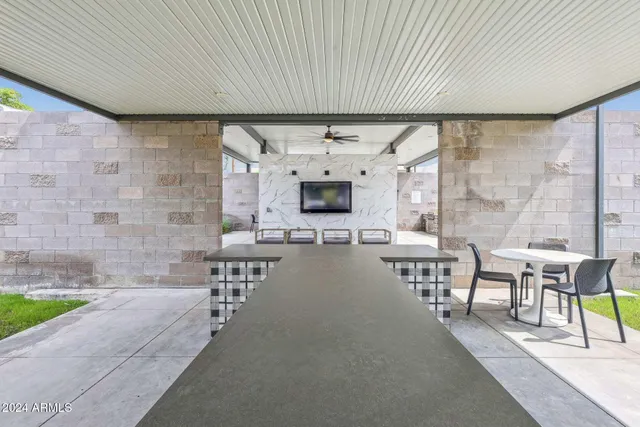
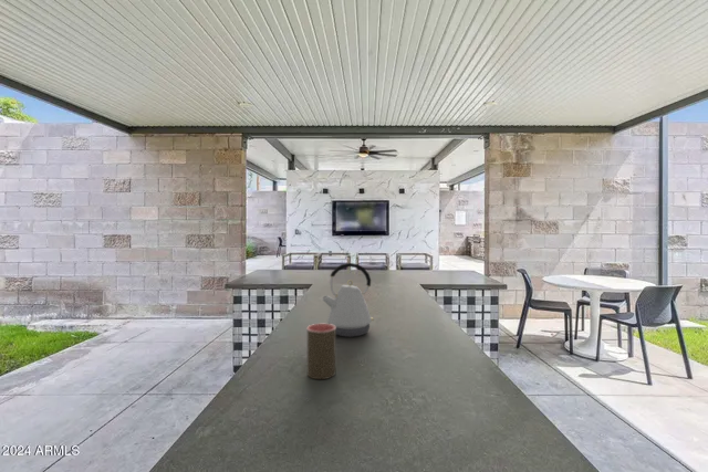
+ cup (321, 349)
+ kettle (347, 297)
